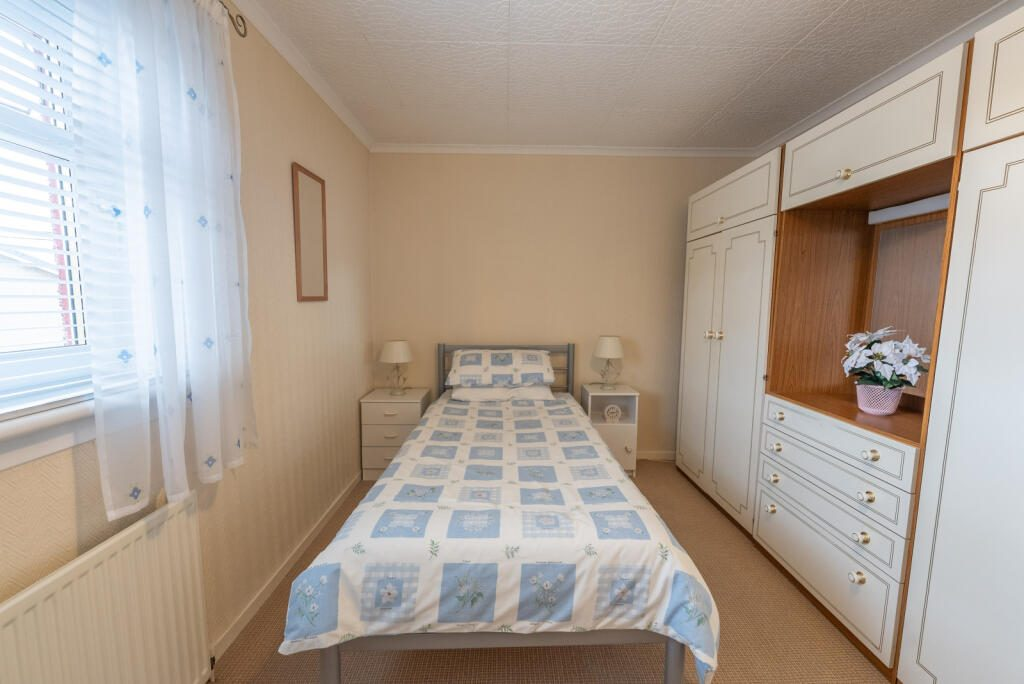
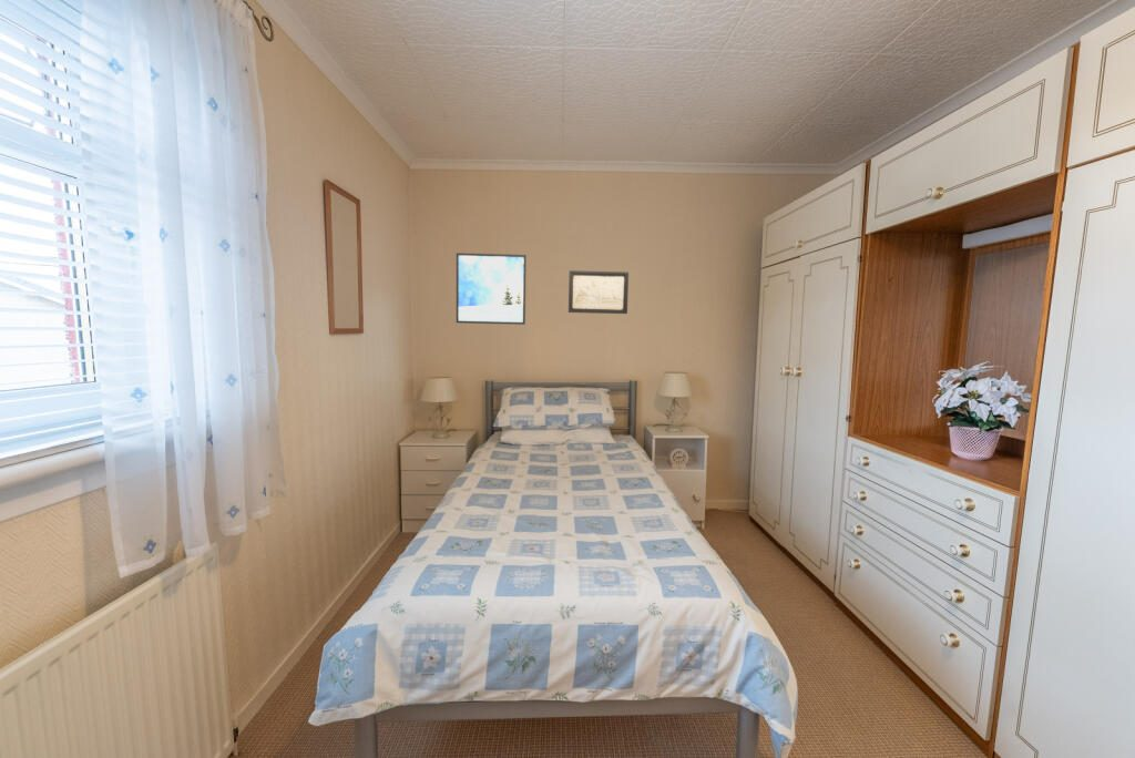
+ wall art (597, 291)
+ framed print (491, 288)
